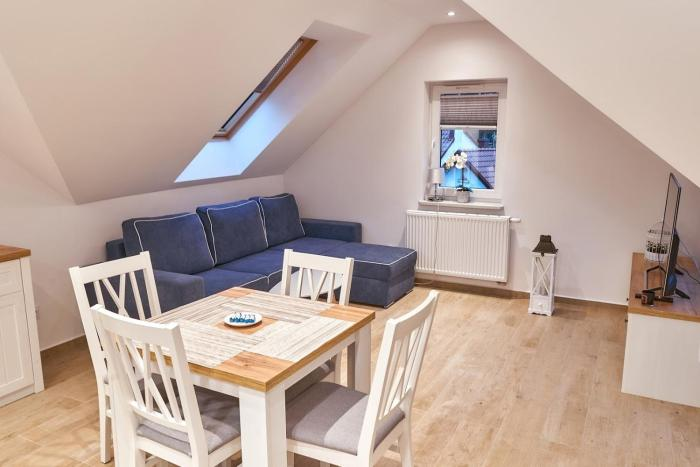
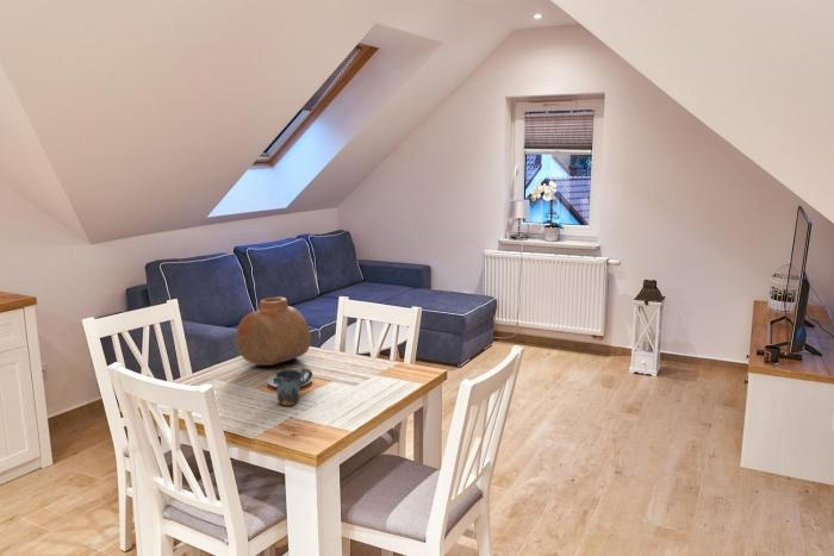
+ mug (294, 387)
+ vase (274, 331)
